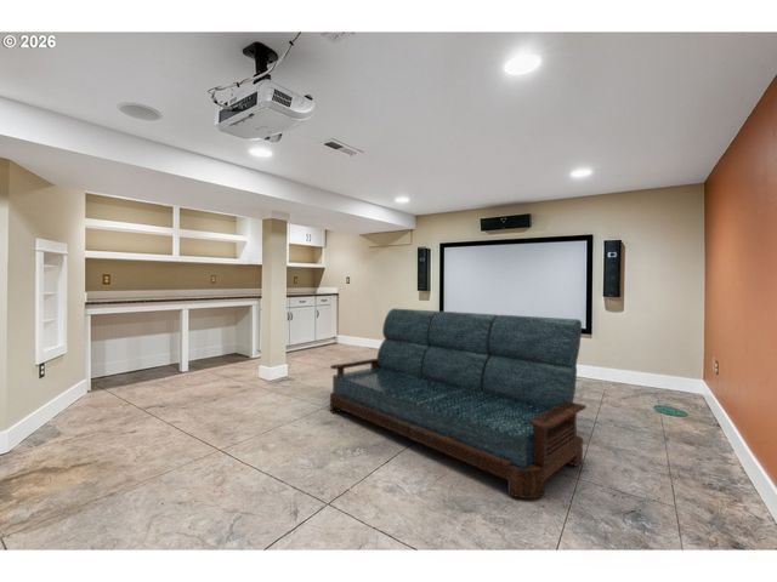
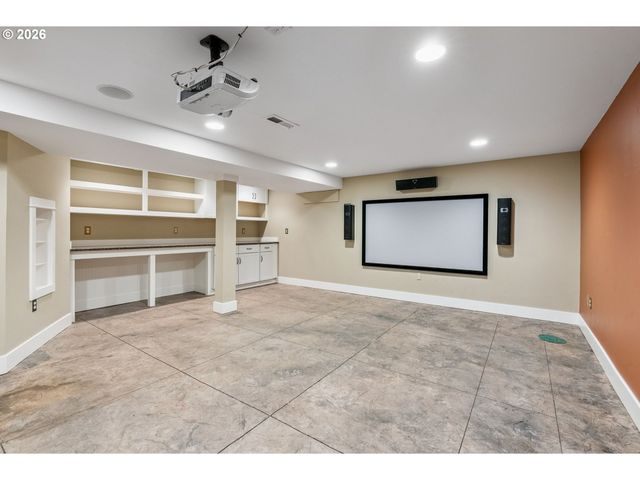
- sofa (441, 371)
